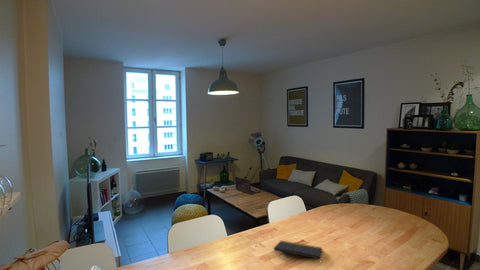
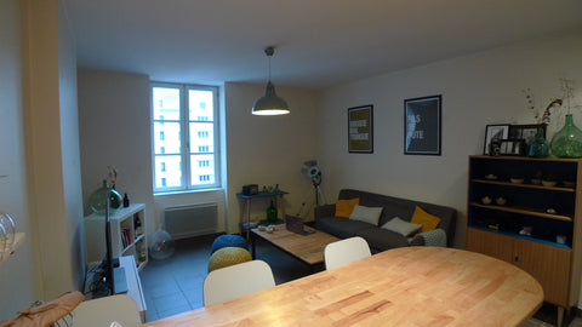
- notepad (298, 248)
